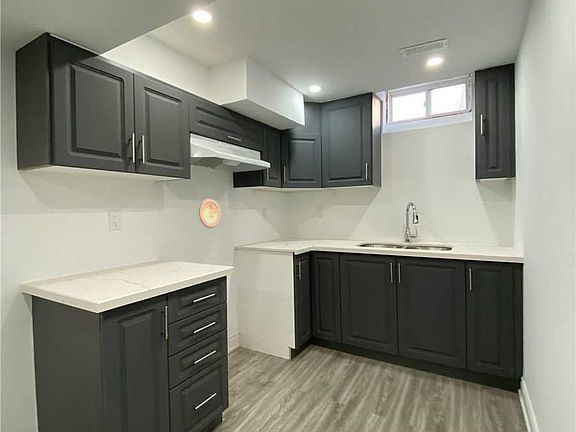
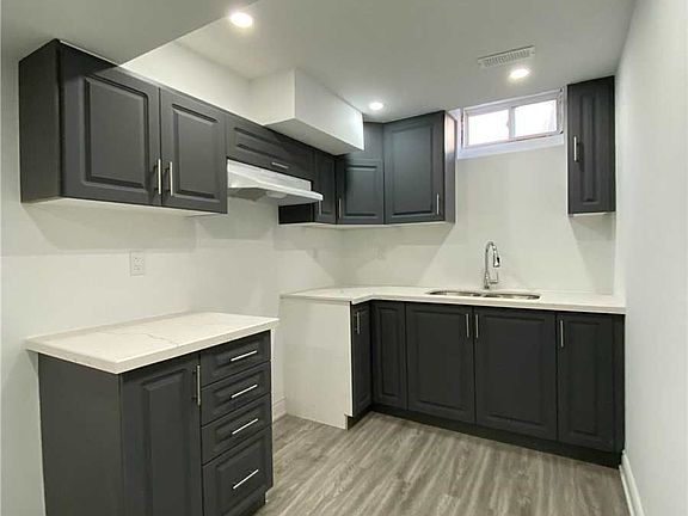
- decorative plate (210, 213)
